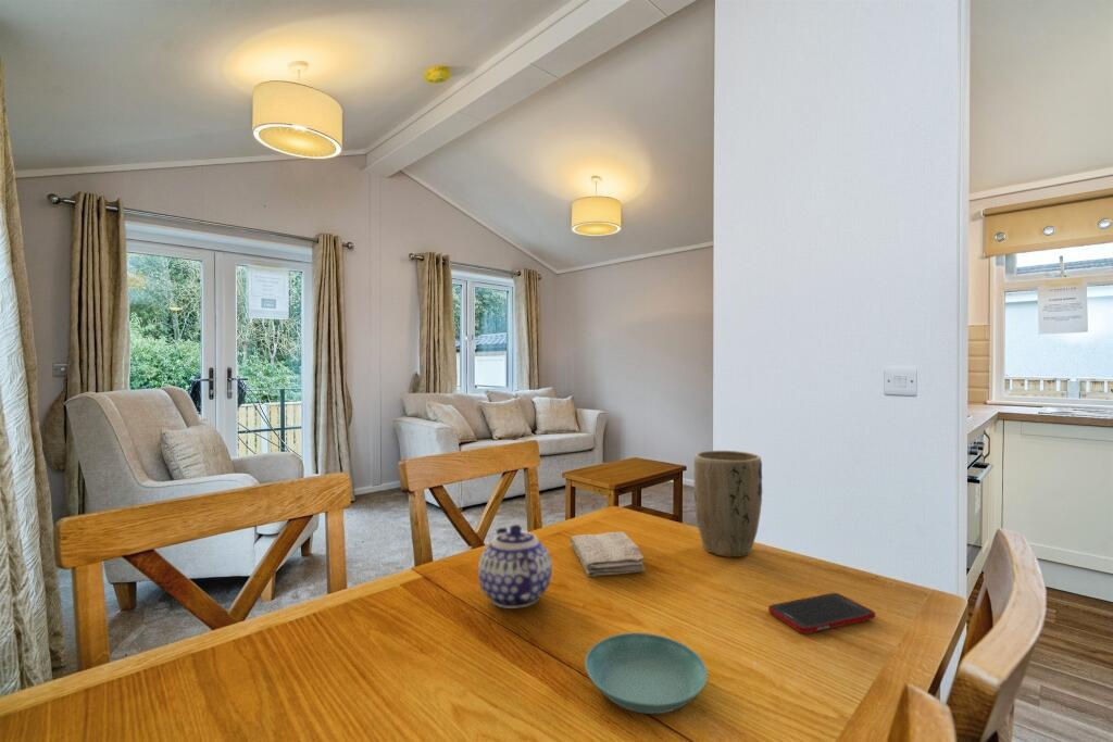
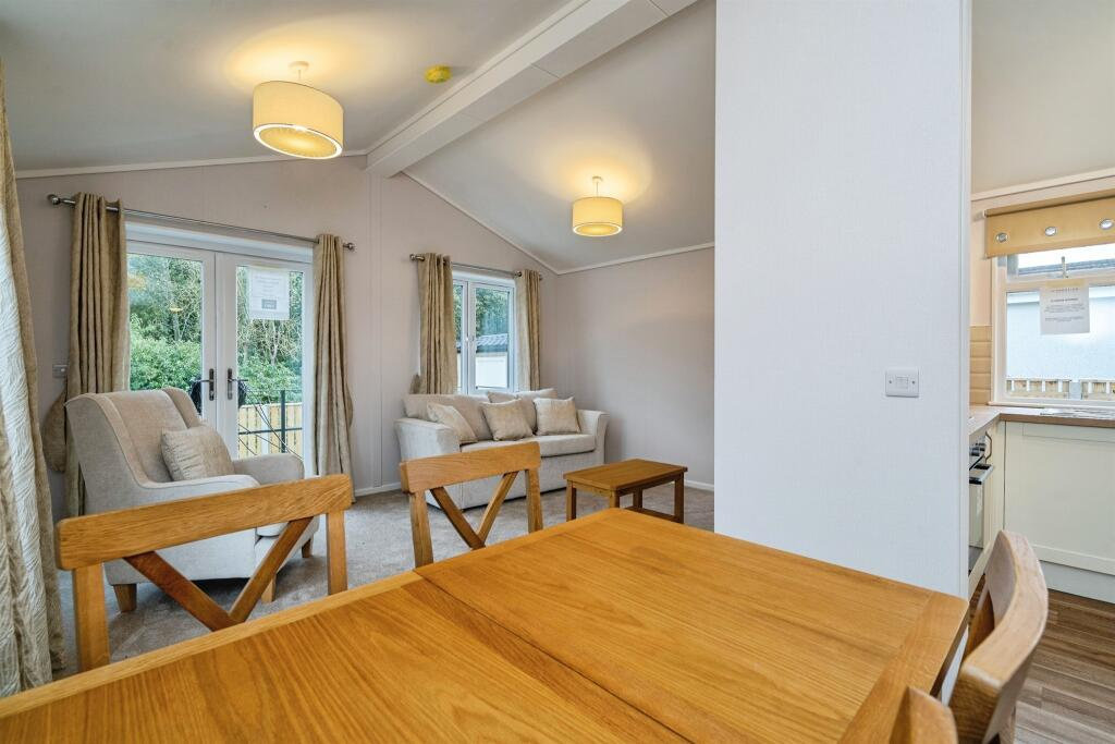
- teapot (515, 562)
- plant pot (727, 502)
- saucer (645, 674)
- washcloth (605, 551)
- cell phone (821, 612)
